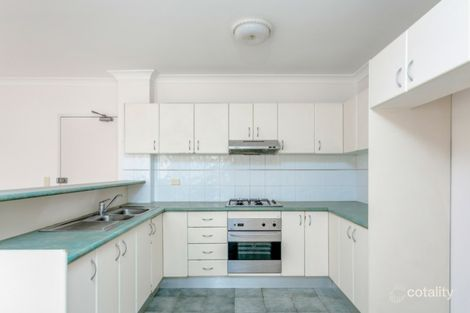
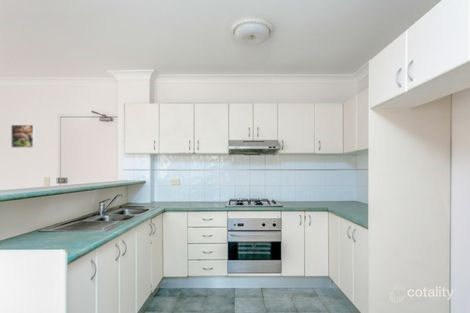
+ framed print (23, 136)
